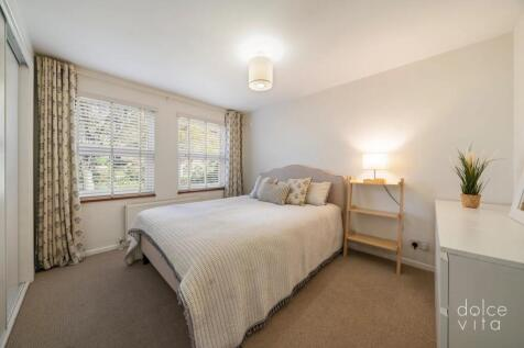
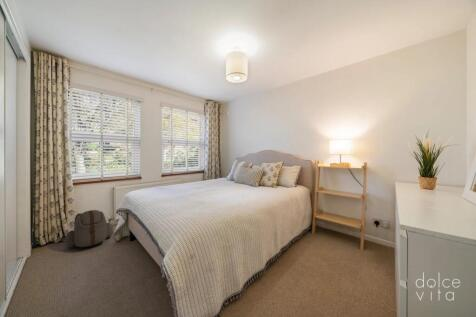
+ backpack (90, 226)
